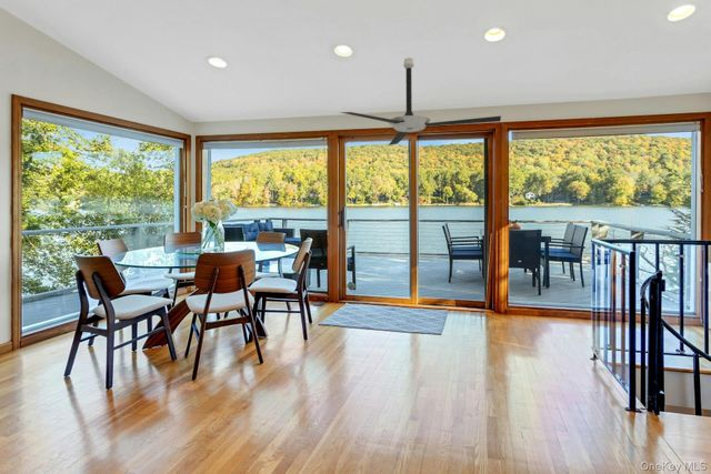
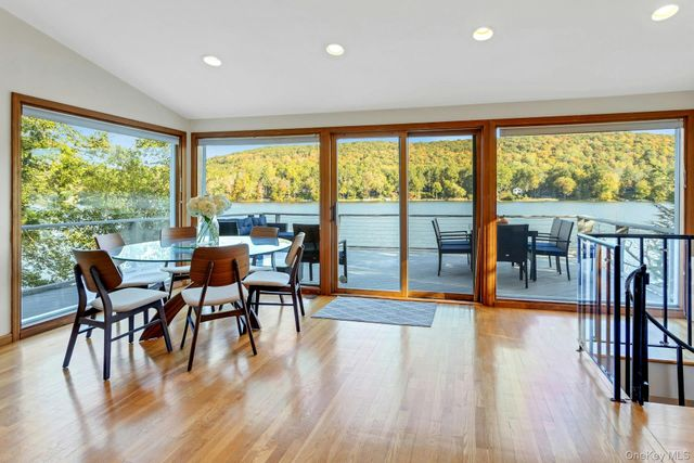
- ceiling fan (411, 95)
